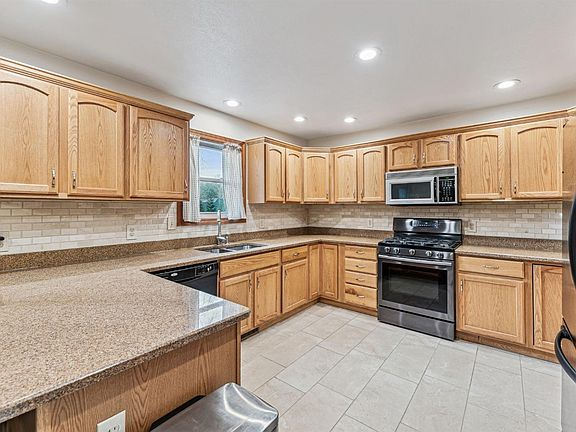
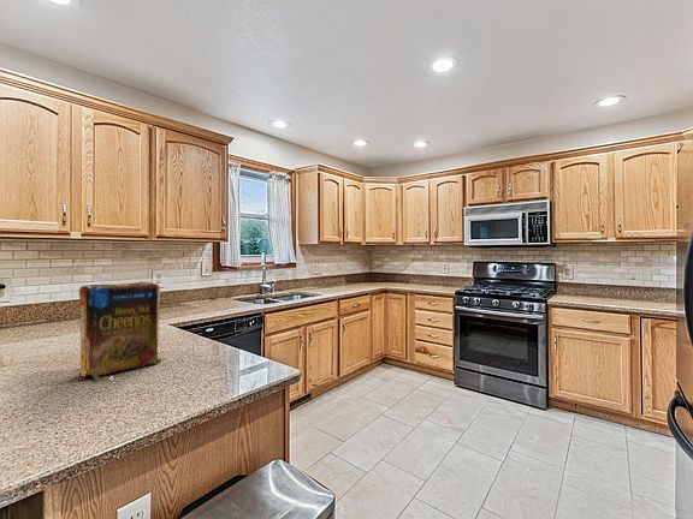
+ cereal box (124, 326)
